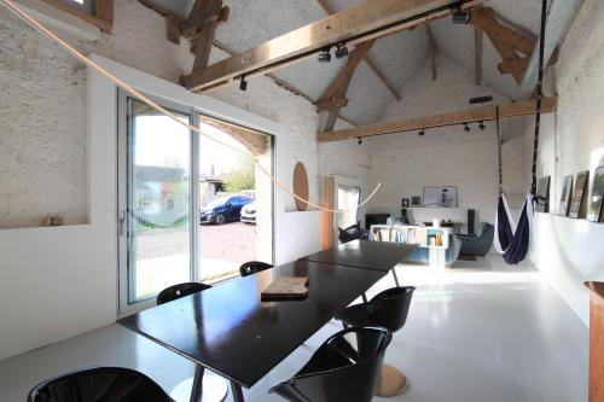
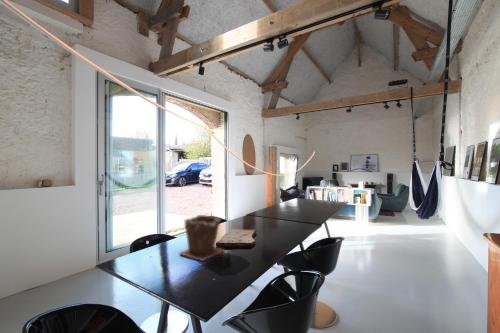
+ plant pot (202, 235)
